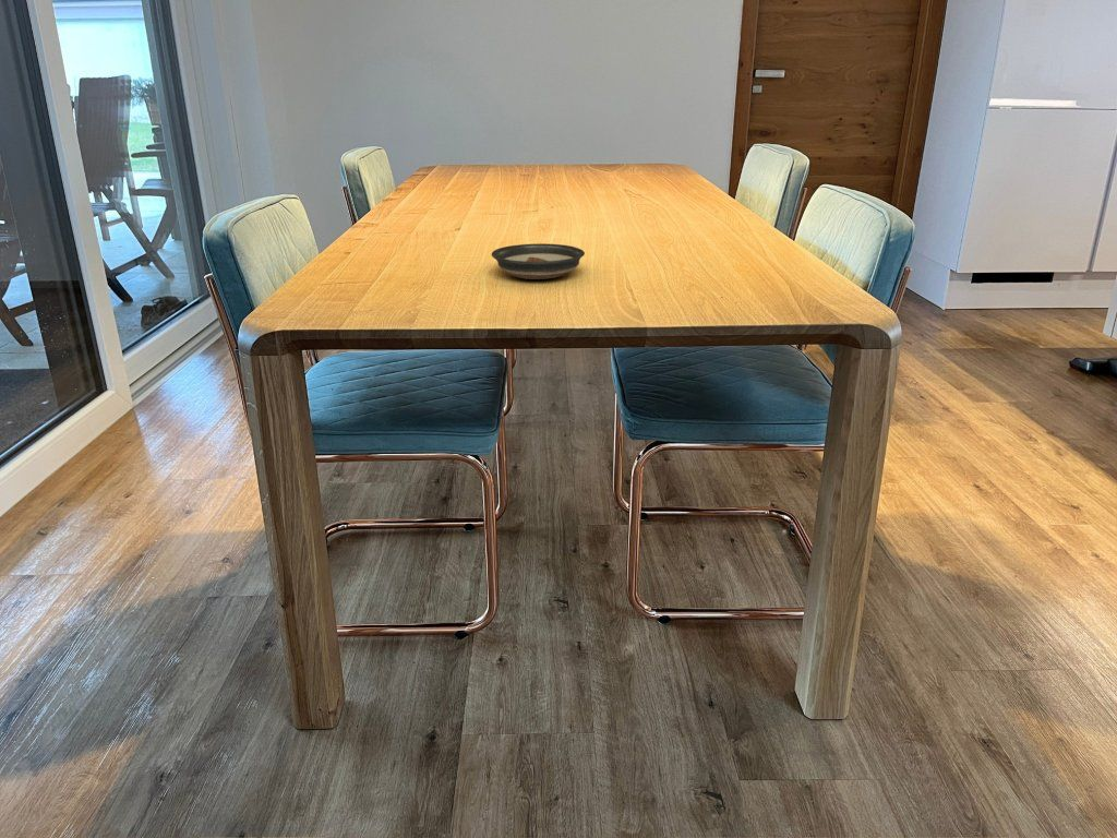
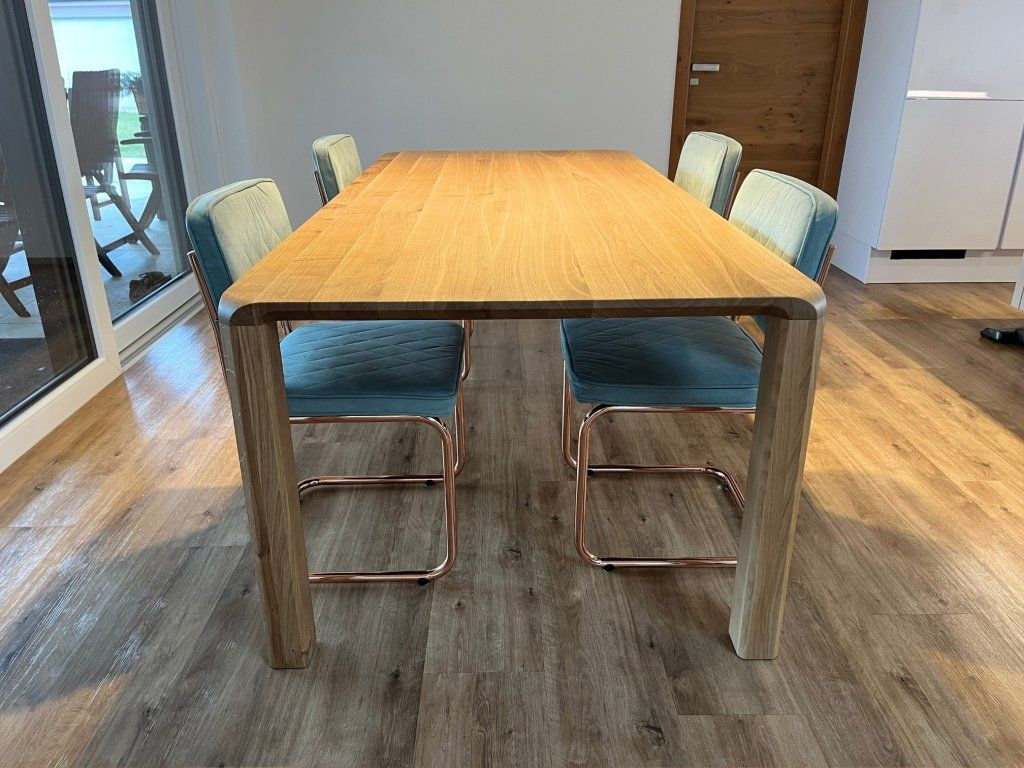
- saucer (538, 263)
